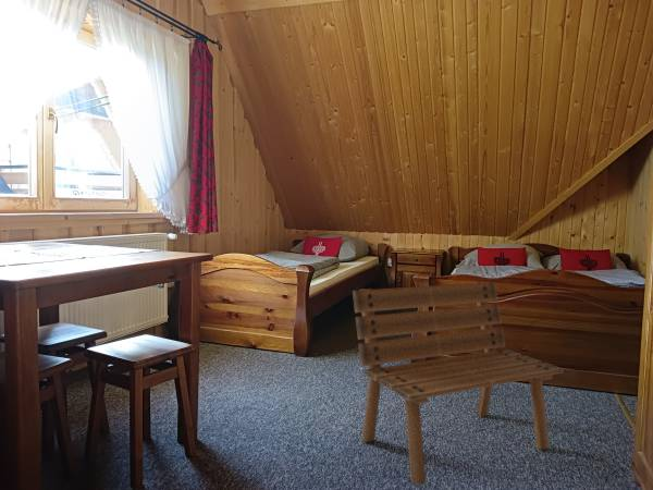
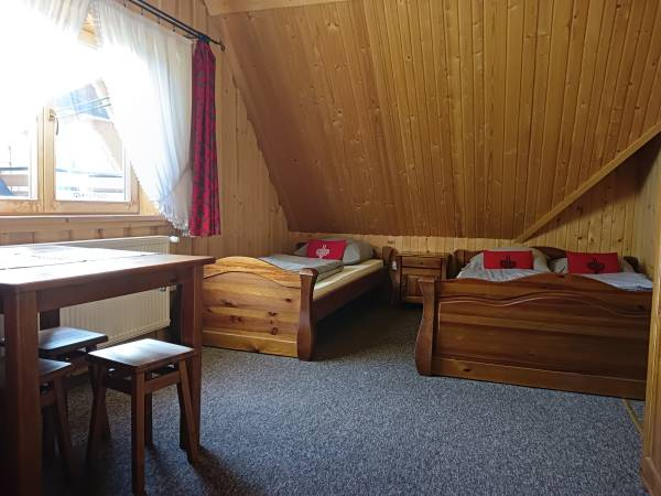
- bench (454, 367)
